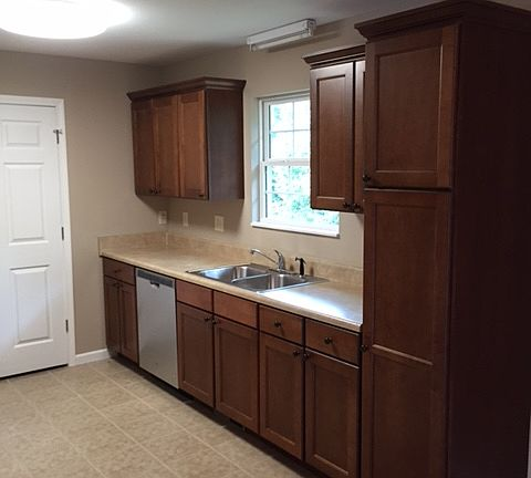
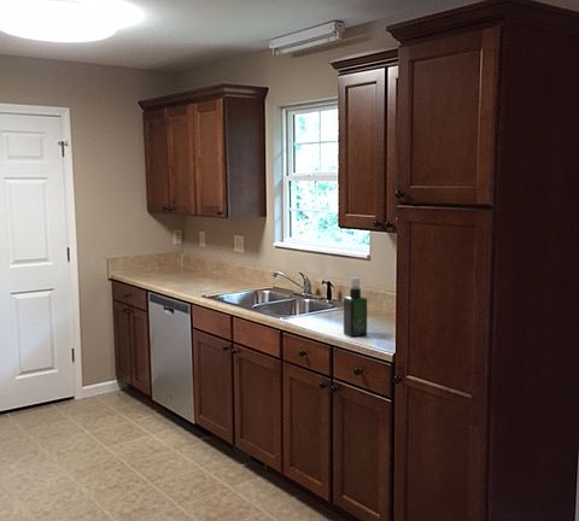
+ spray bottle (355, 305)
